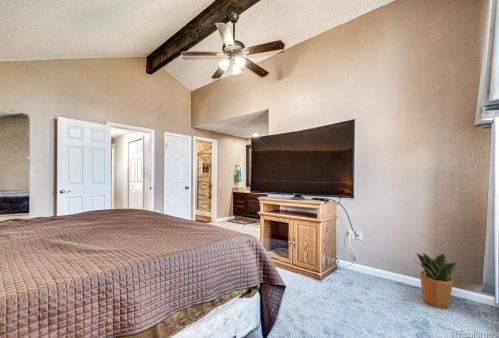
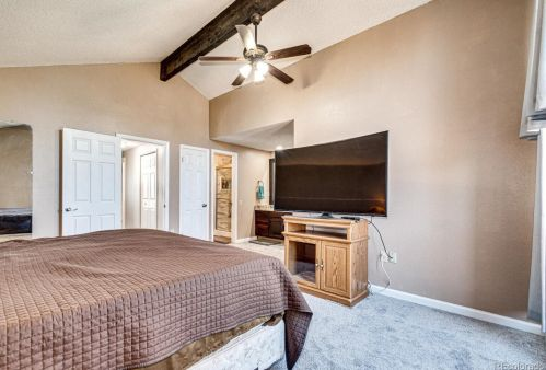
- potted plant (432, 278)
